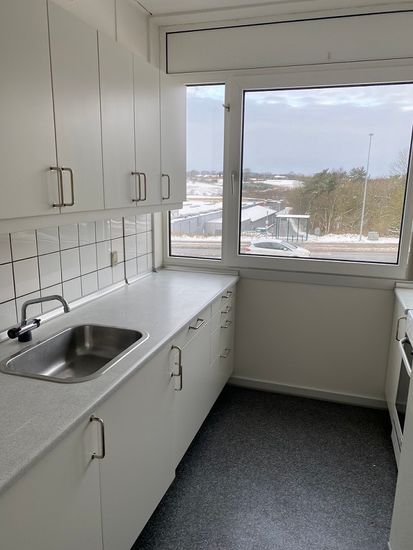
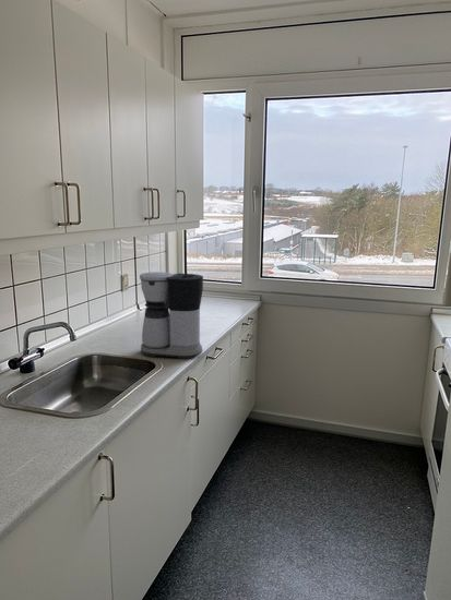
+ coffee maker (173, 312)
